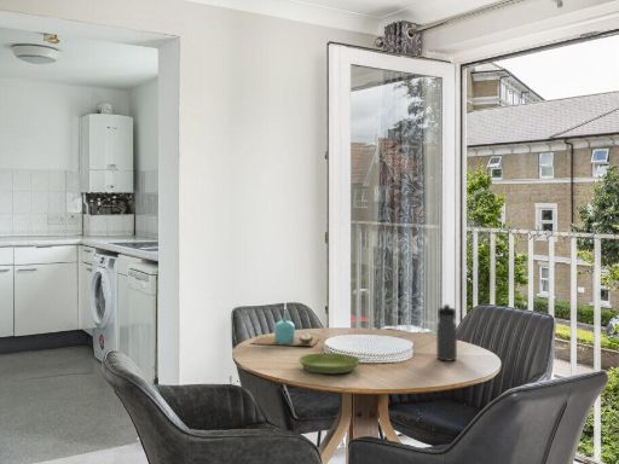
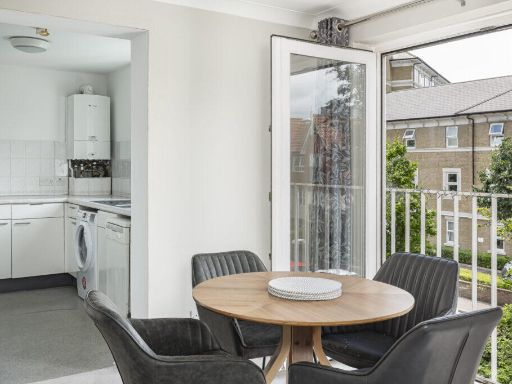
- candle (285, 320)
- water bottle (446, 331)
- saucer (329, 364)
